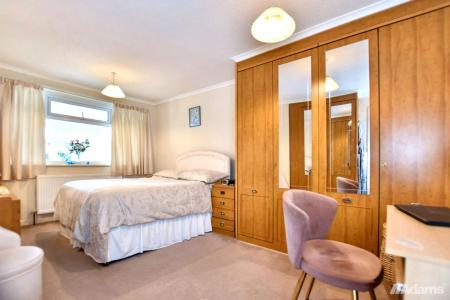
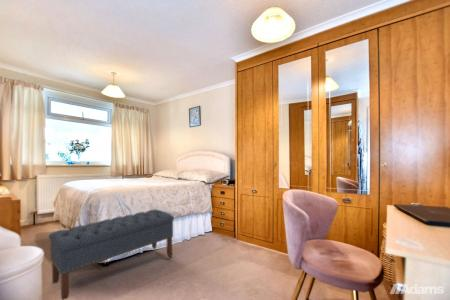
+ bench (118, 245)
